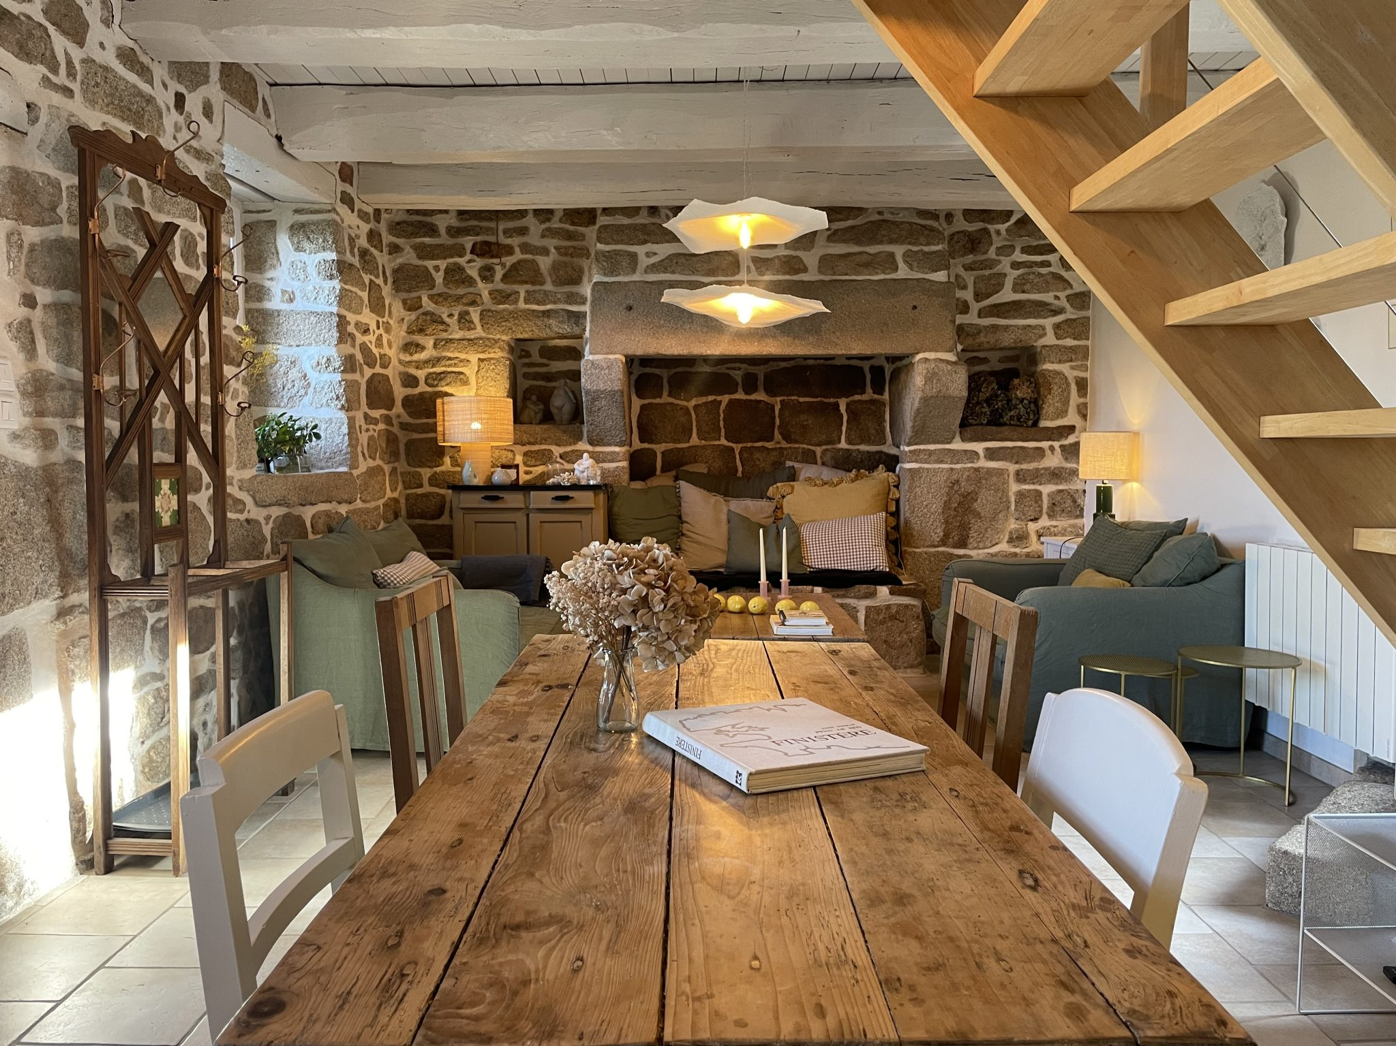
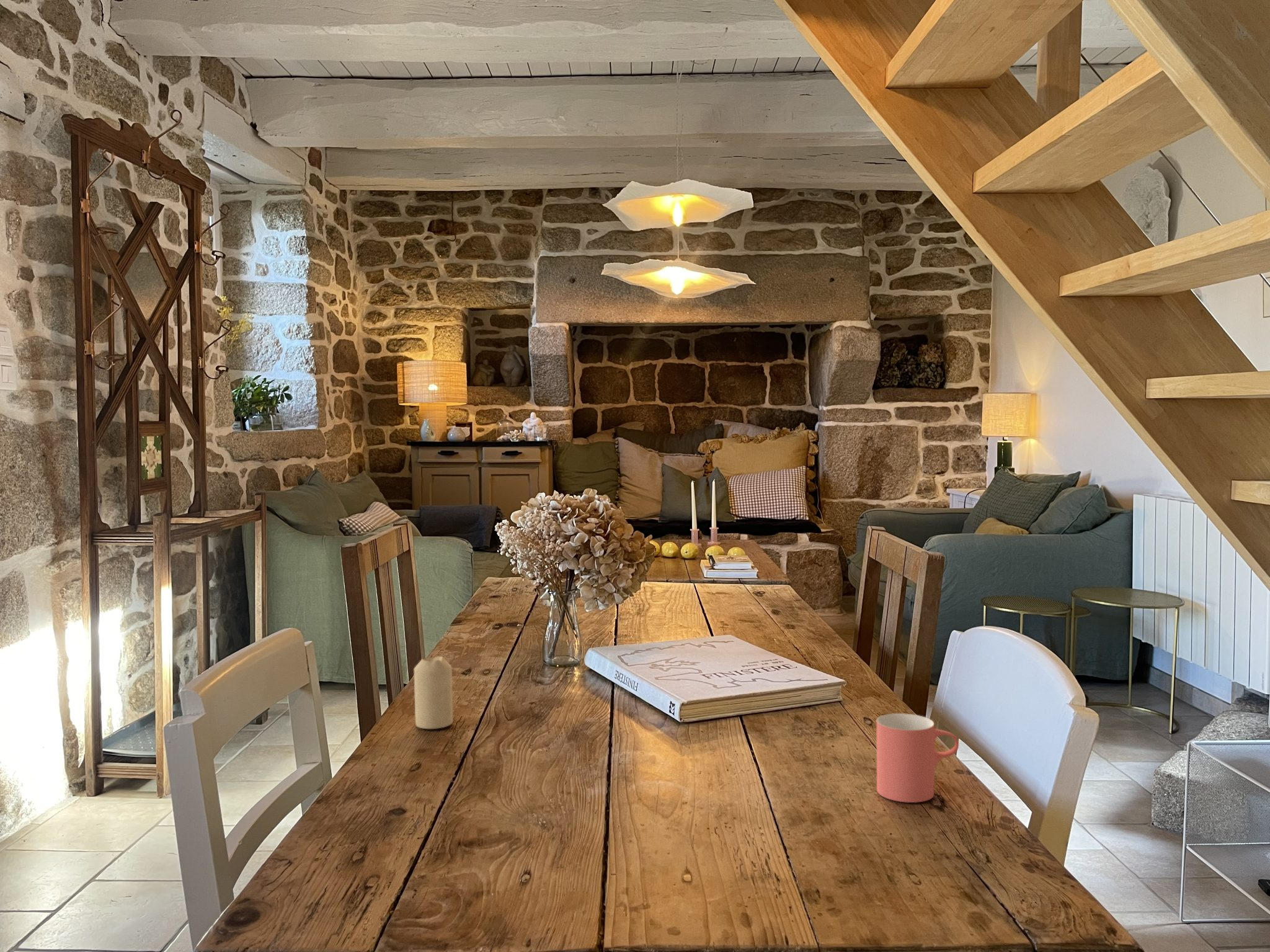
+ cup (918, 756)
+ candle (433, 690)
